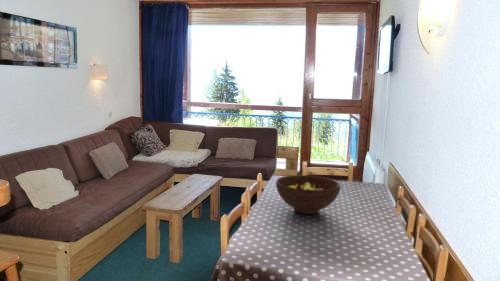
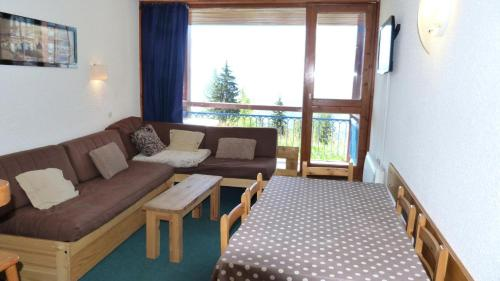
- fruit bowl (307, 196)
